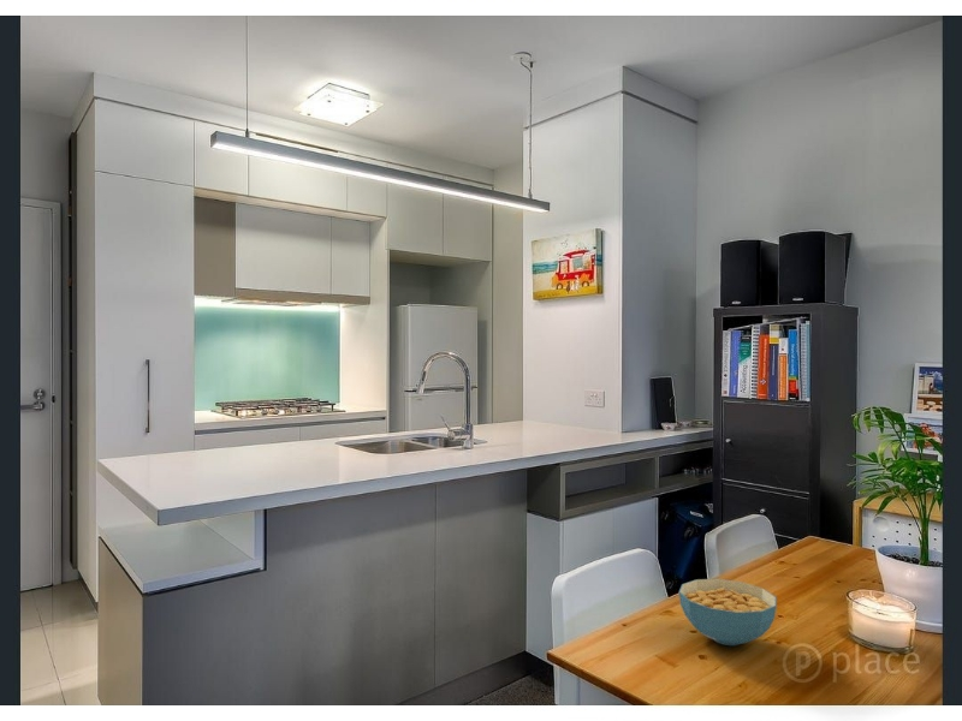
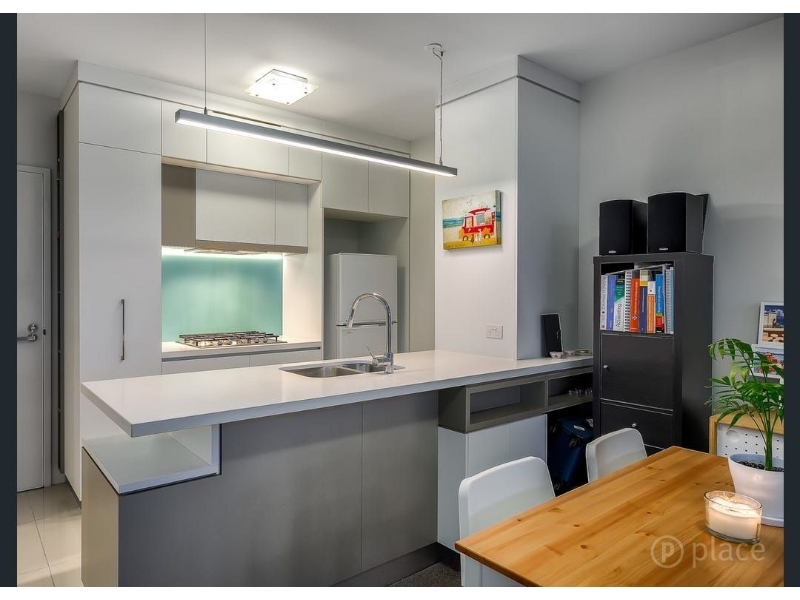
- cereal bowl (726, 616)
